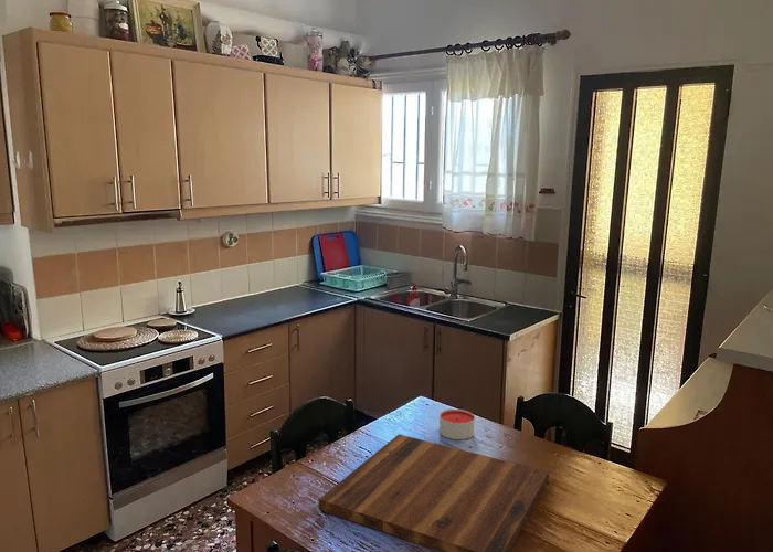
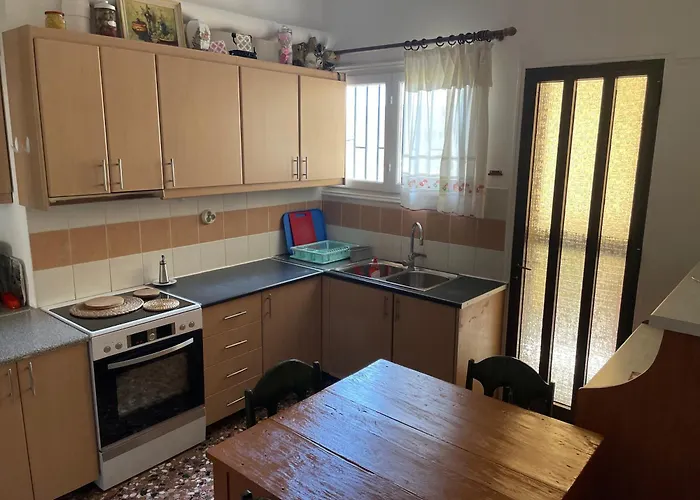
- cutting board (438, 489)
- candle (456, 423)
